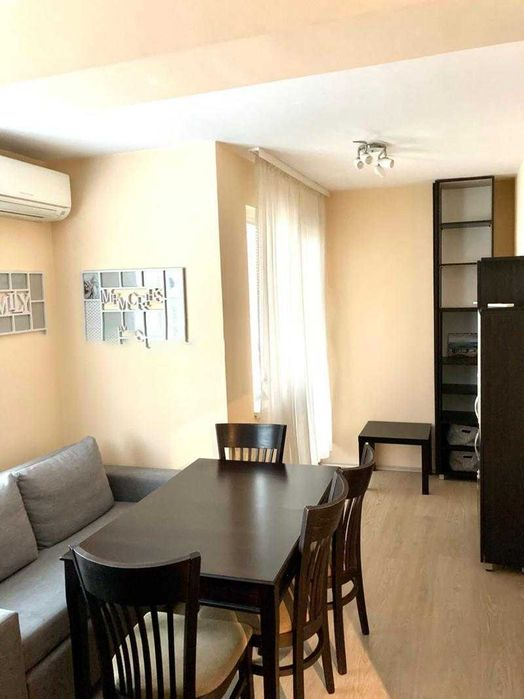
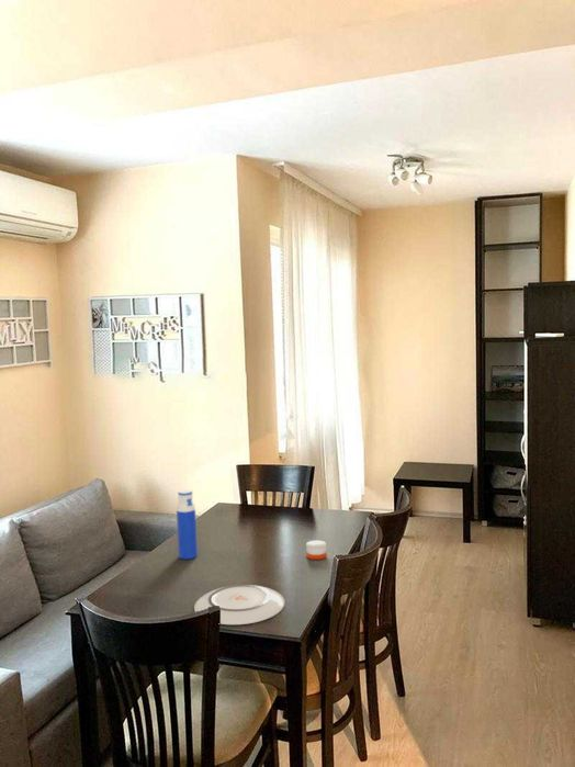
+ plate (239, 600)
+ candle (316, 542)
+ water bottle (187, 523)
